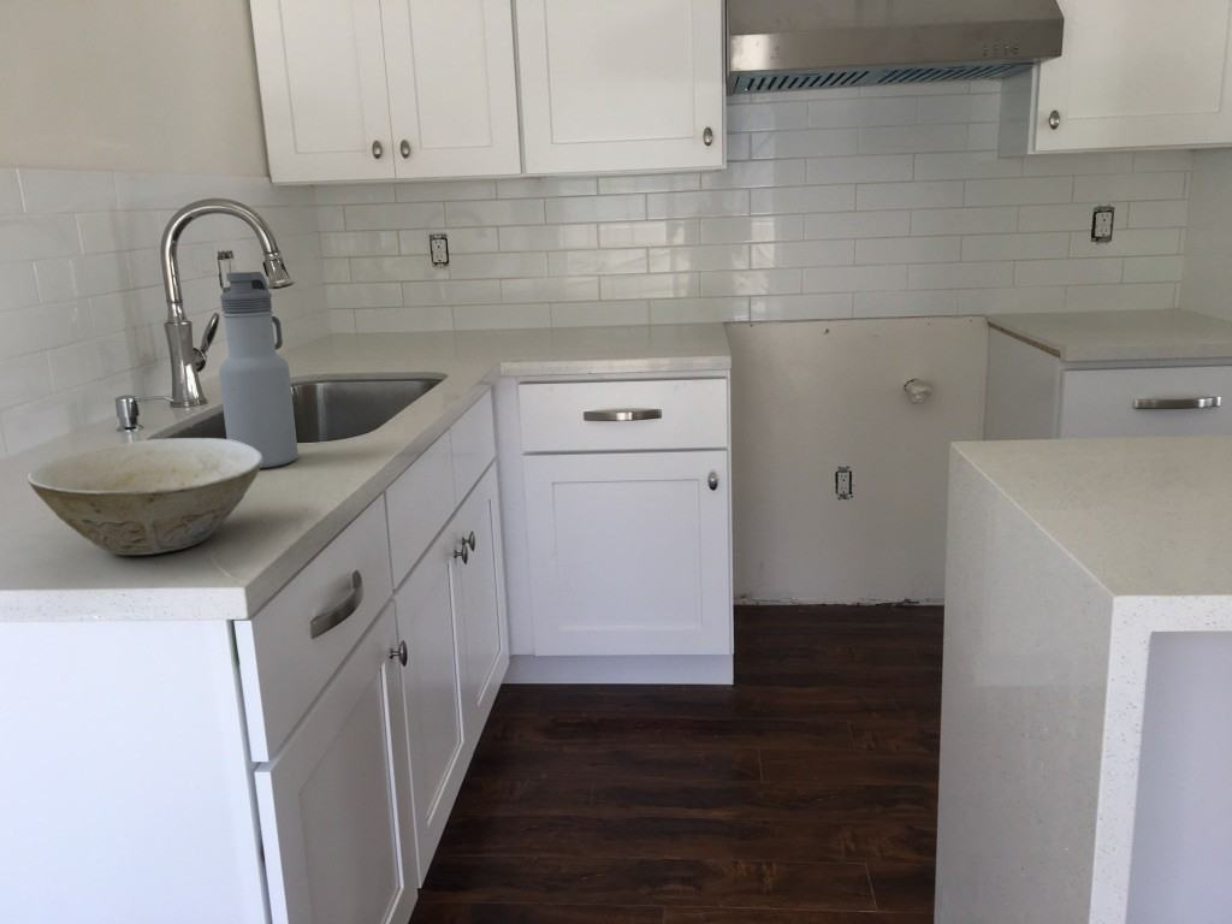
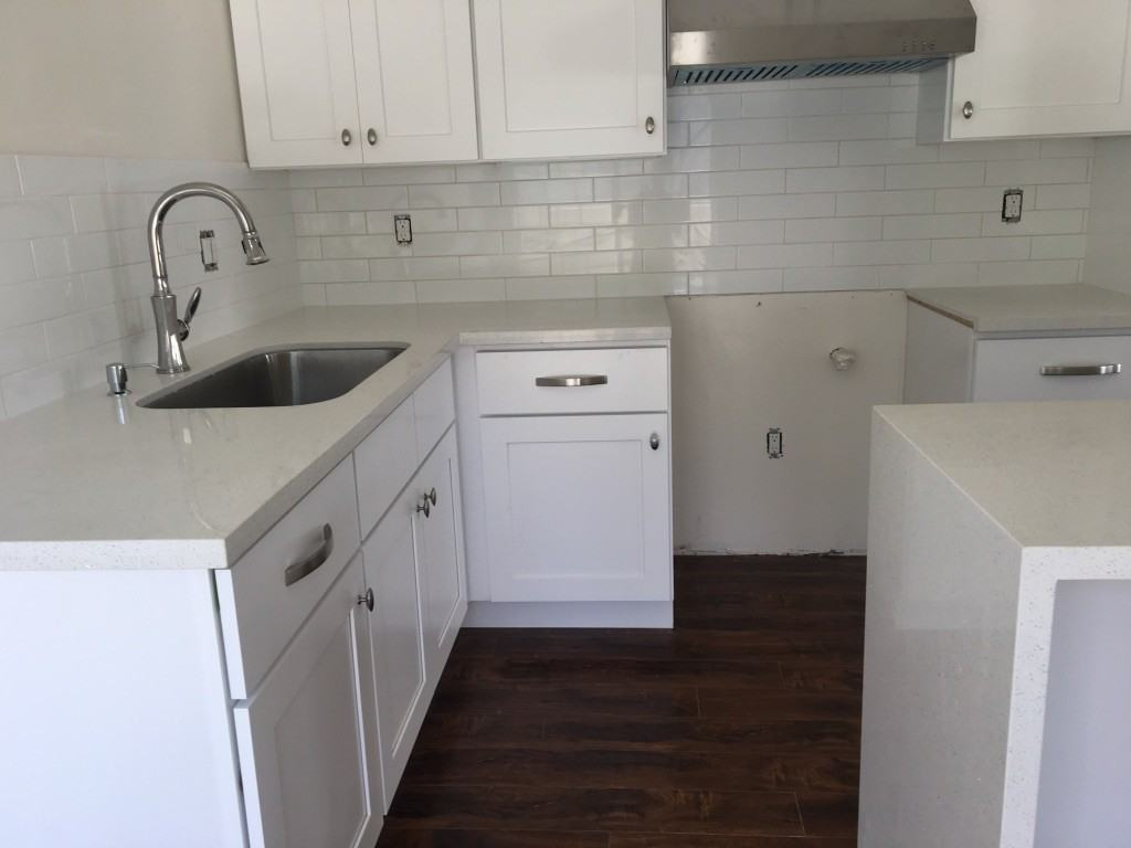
- bowl (154, 500)
- water bottle (254, 368)
